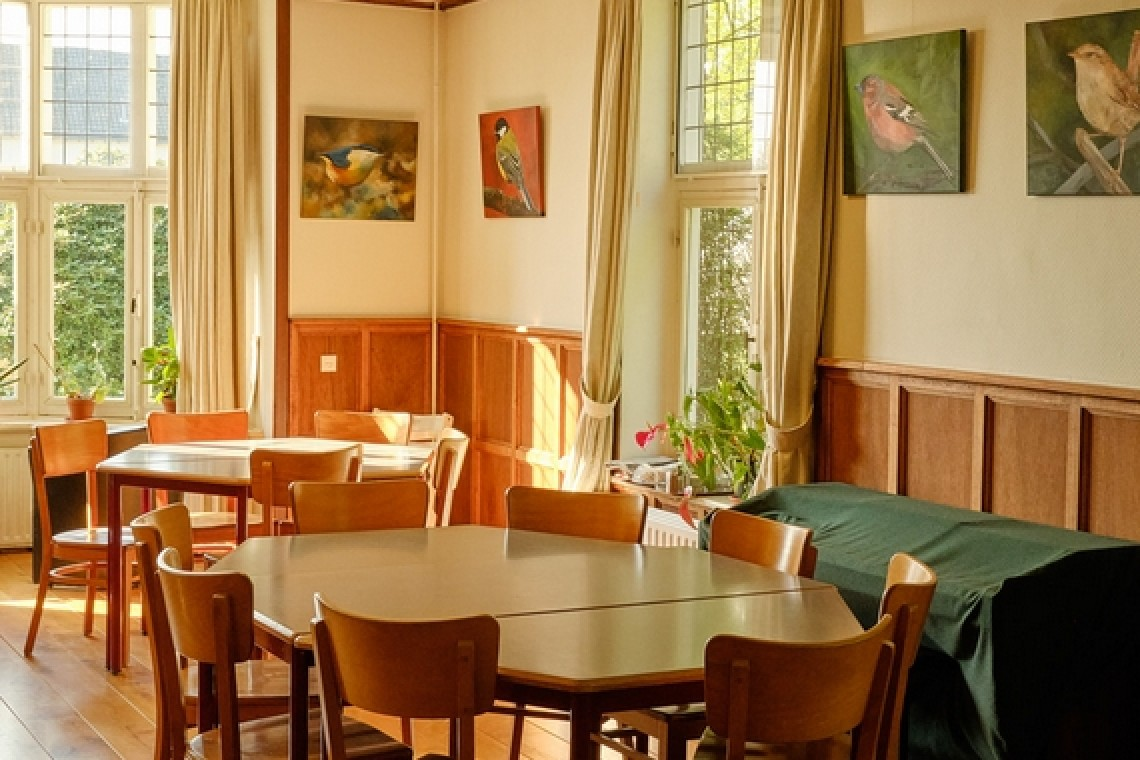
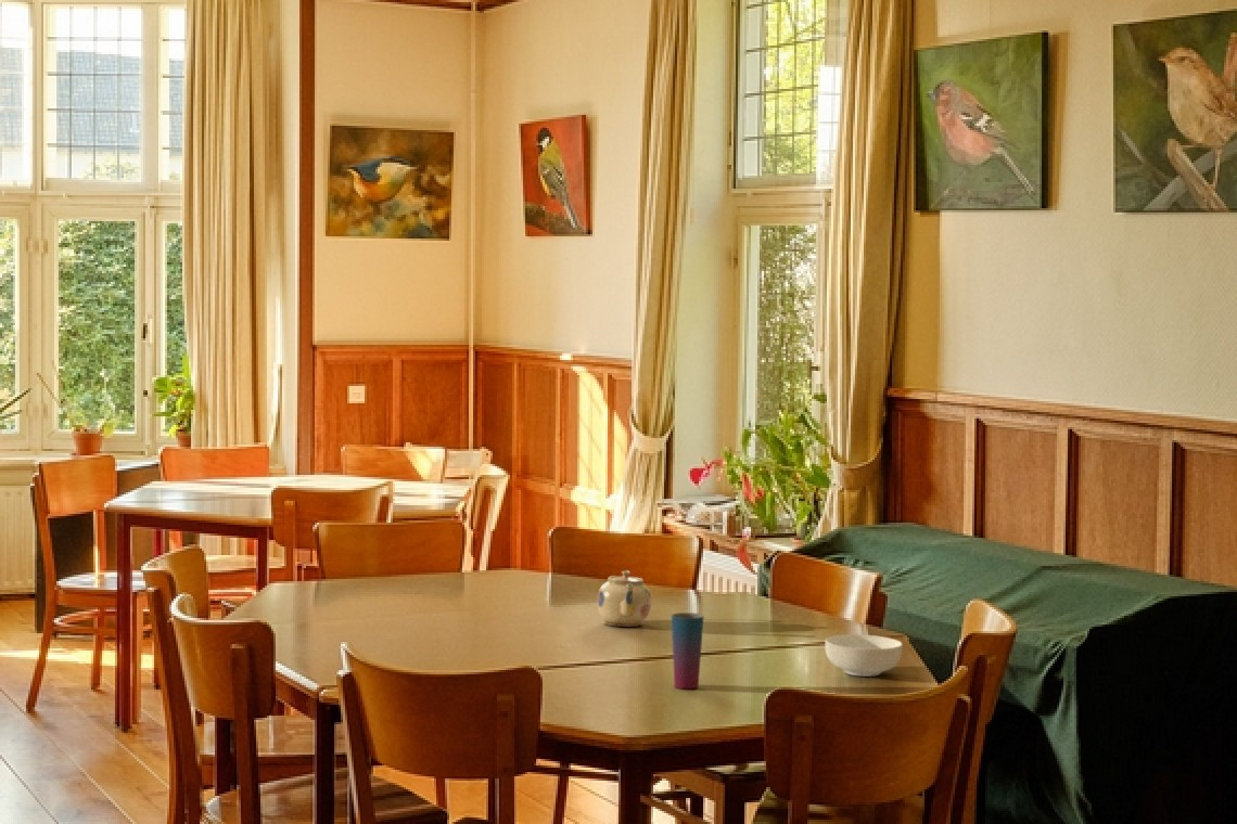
+ teapot (625, 597)
+ cup (687, 651)
+ cereal bowl (863, 656)
